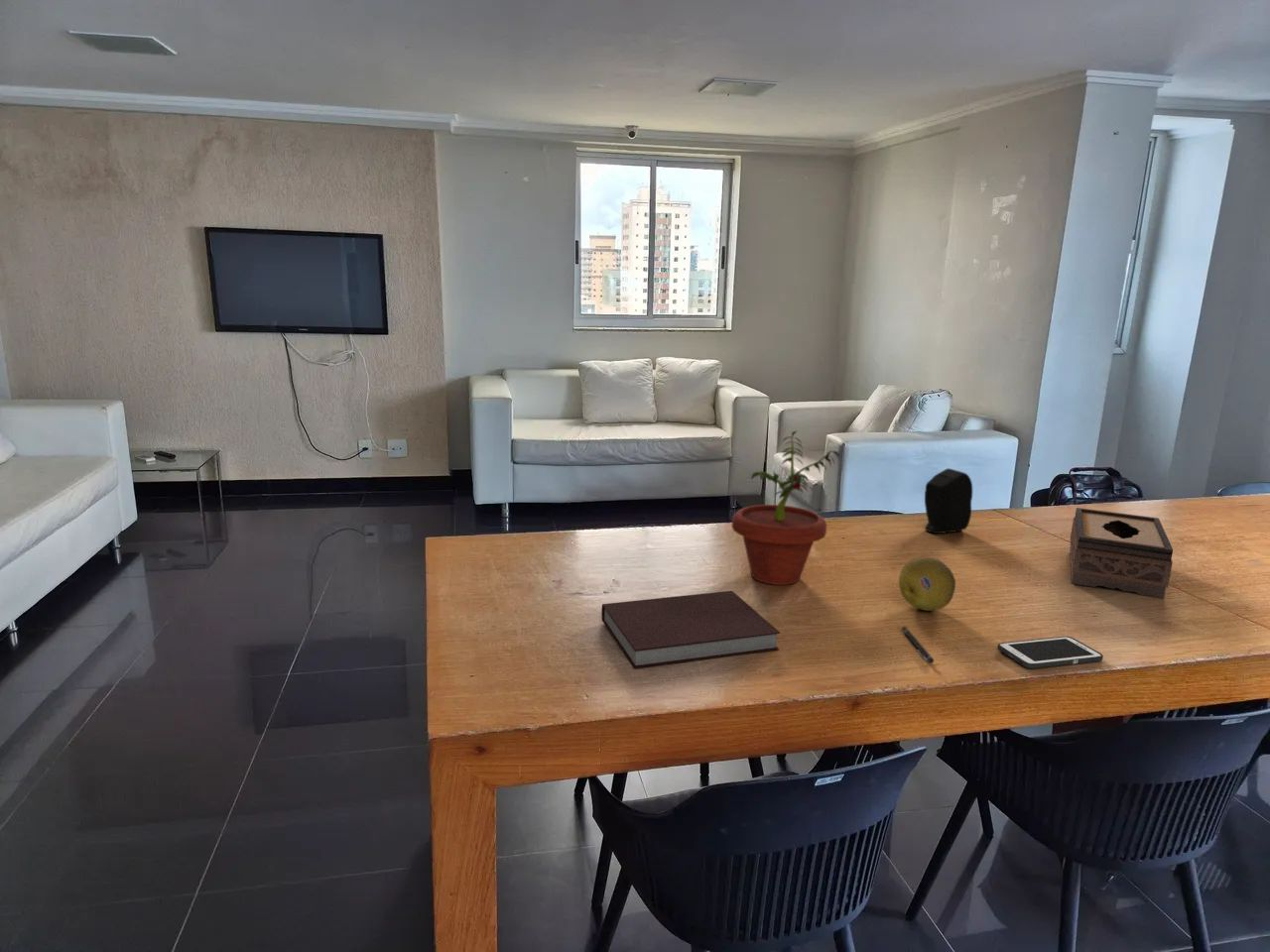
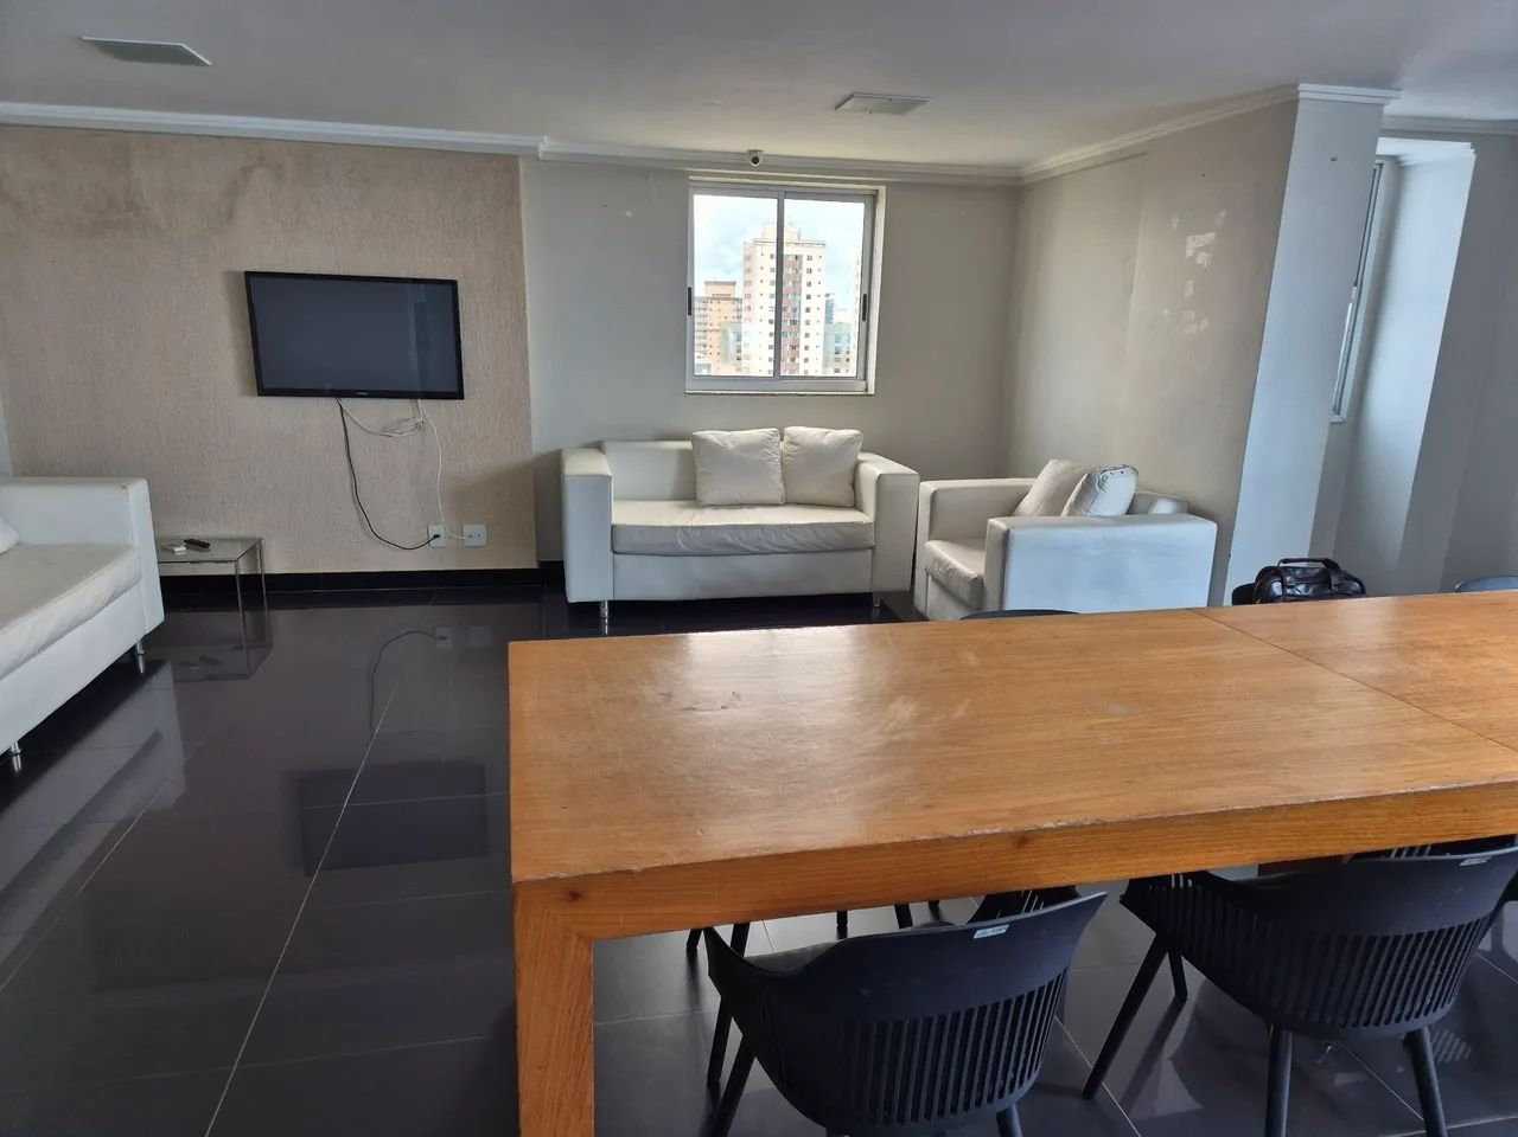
- notebook (687, 626)
- cell phone (1049, 652)
- speaker (944, 501)
- potted plant (783, 507)
- tissue box (1116, 549)
- pen (916, 642)
- fruit (926, 583)
